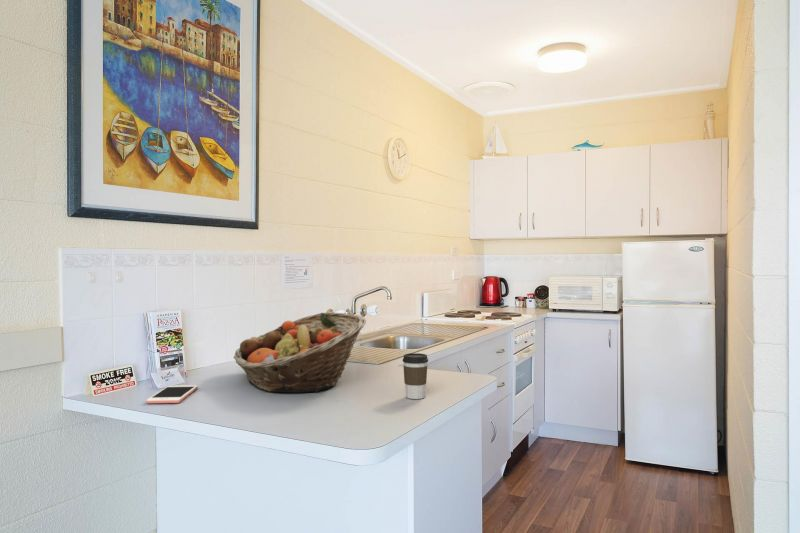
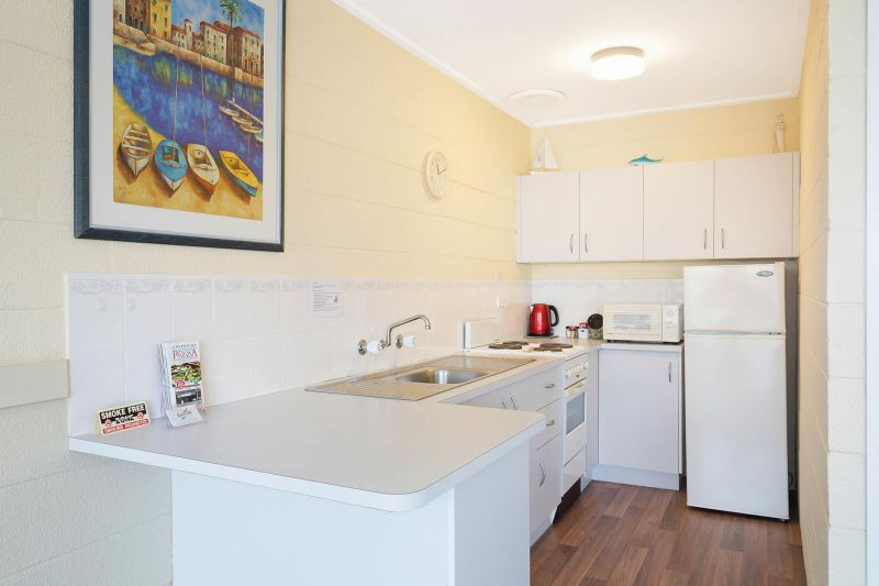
- coffee cup (415, 375)
- cell phone (173, 393)
- fruit basket (300, 348)
